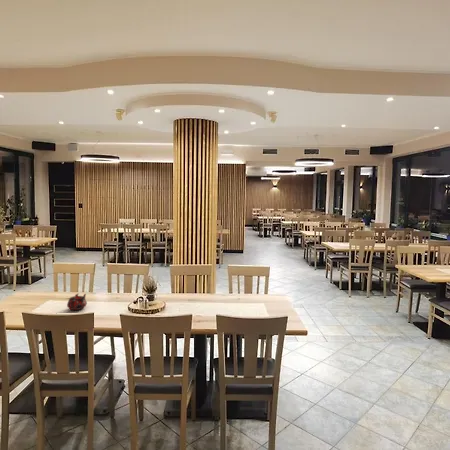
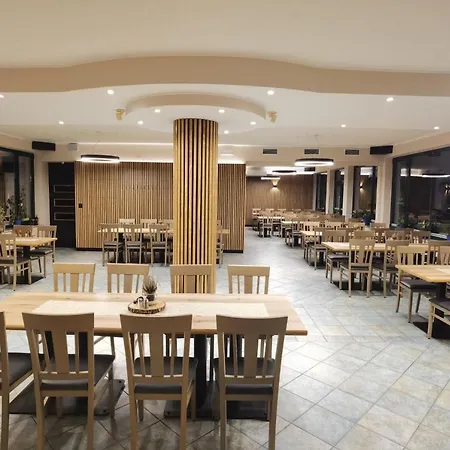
- teapot (77, 300)
